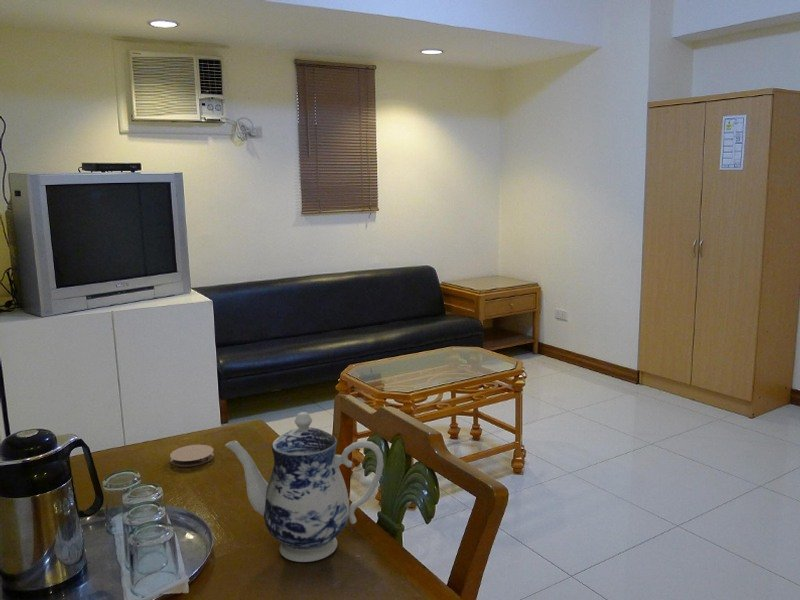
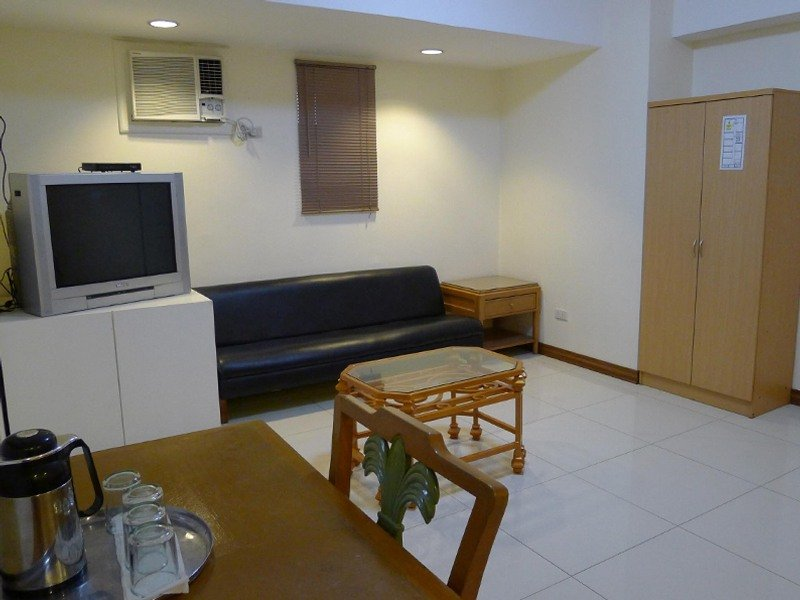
- teapot (305, 480)
- coaster (192, 455)
